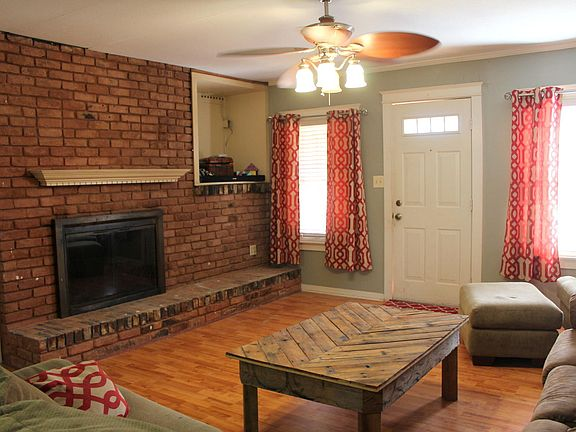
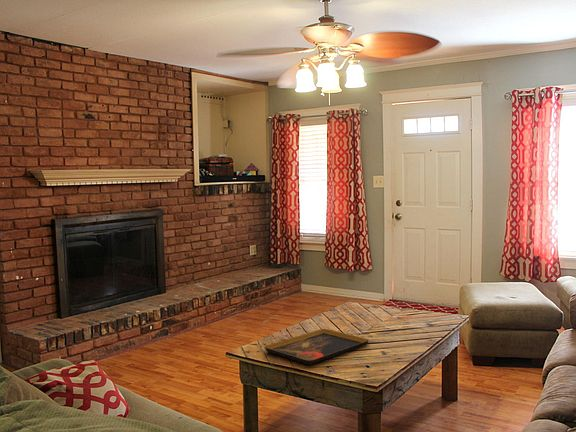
+ decorative tray (317, 345)
